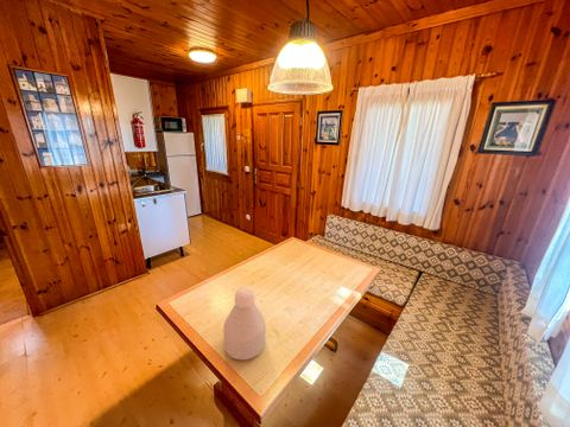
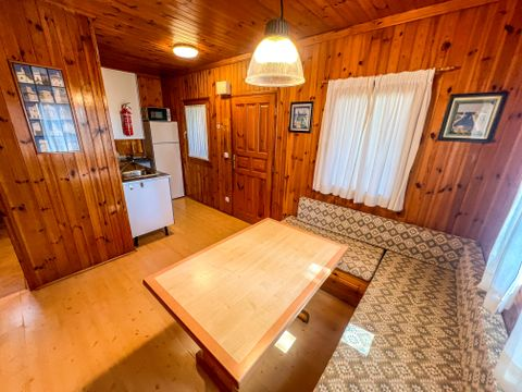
- bottle (243, 318)
